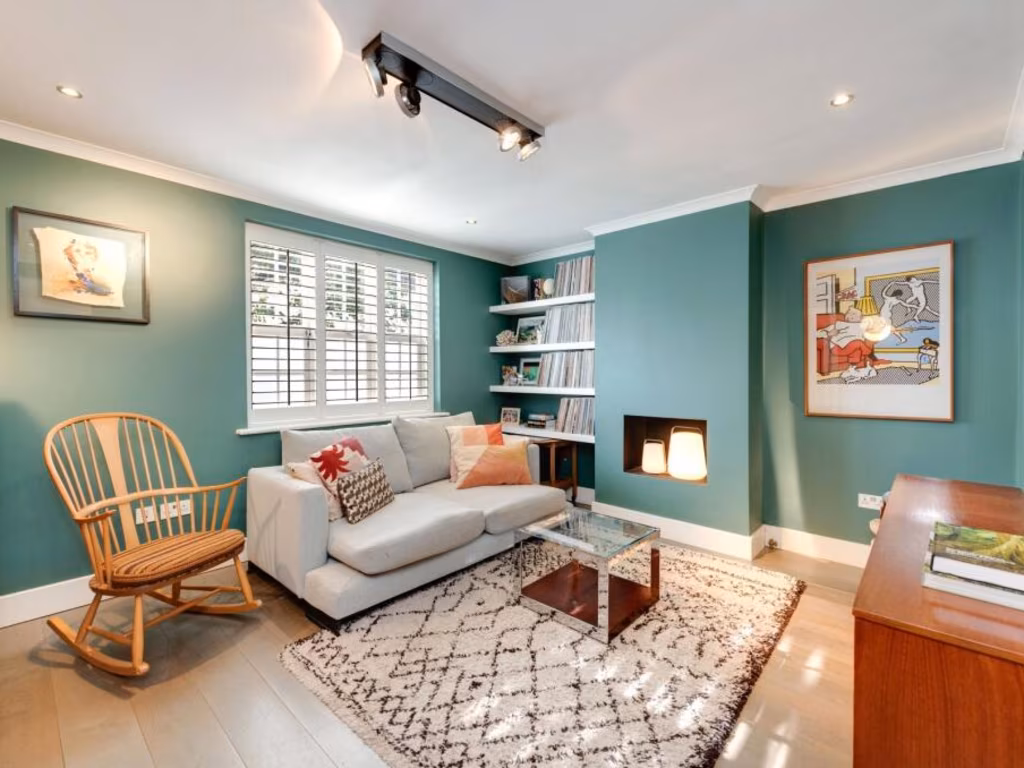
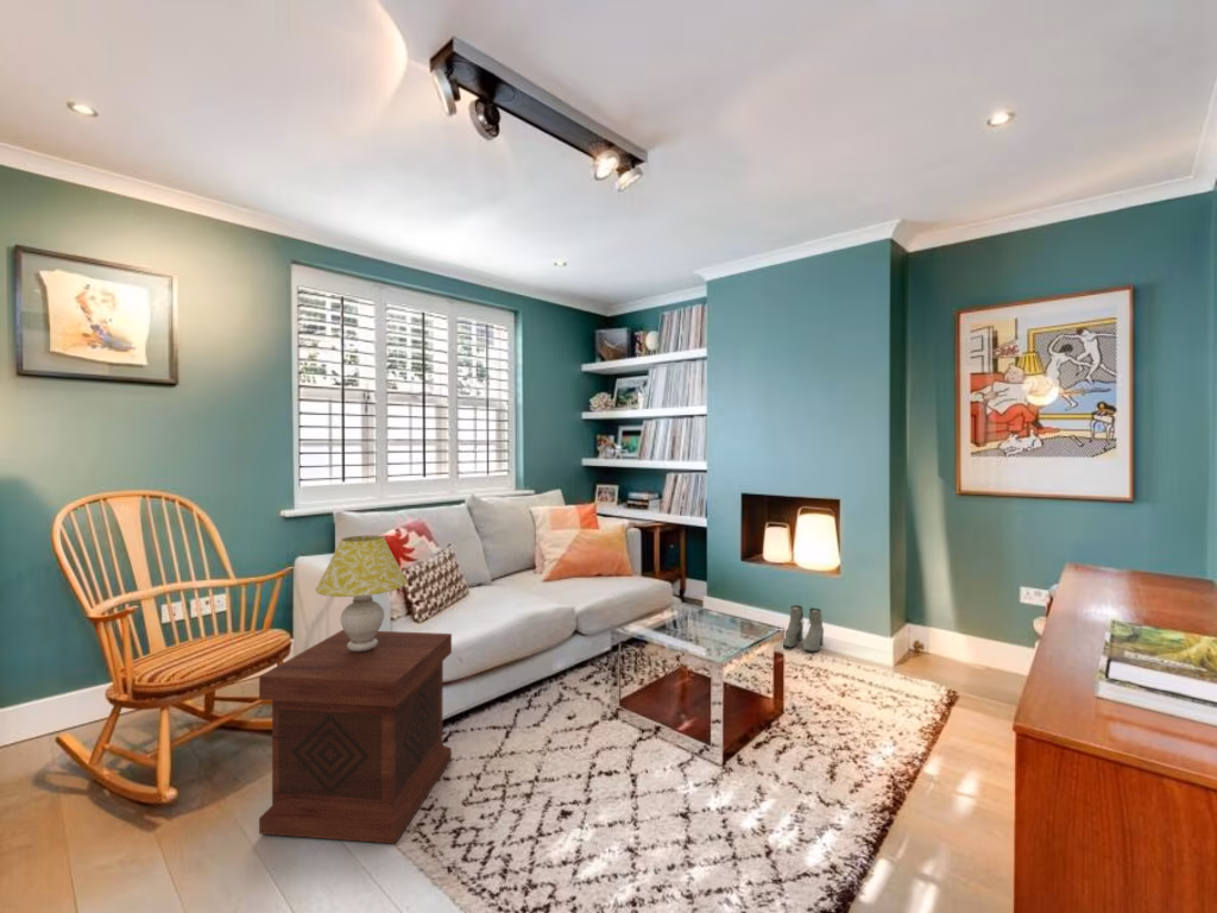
+ boots (802, 626)
+ table lamp (362, 593)
+ side table (365, 723)
